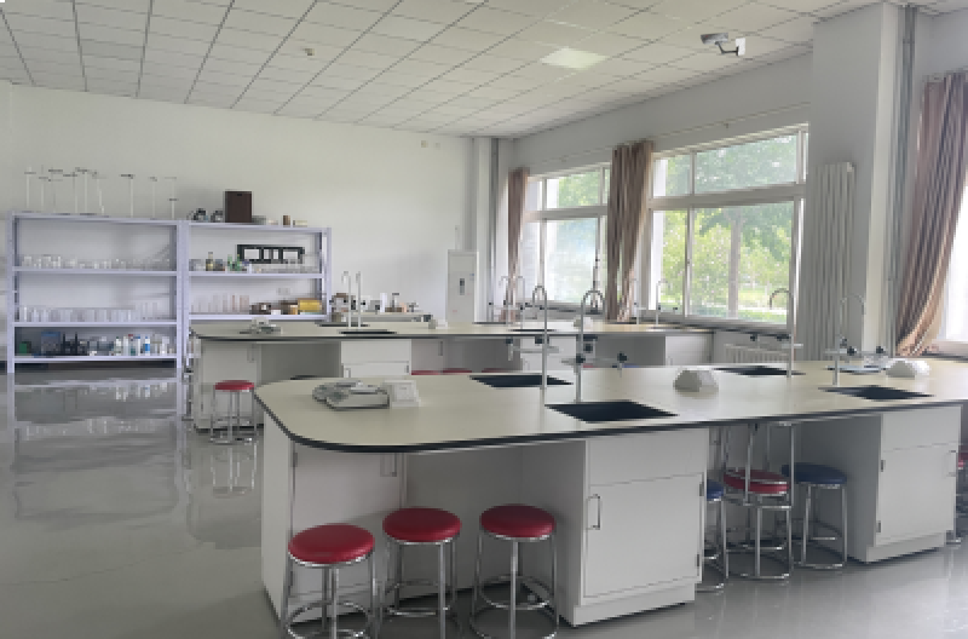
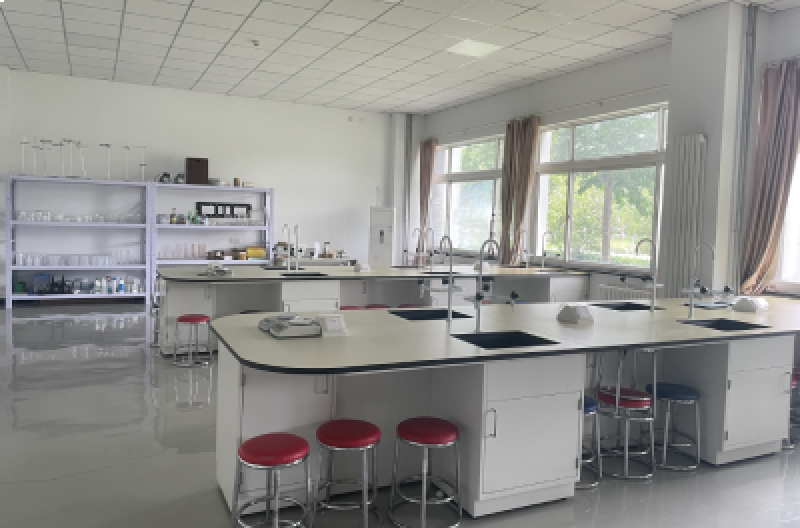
- security camera (721, 48)
